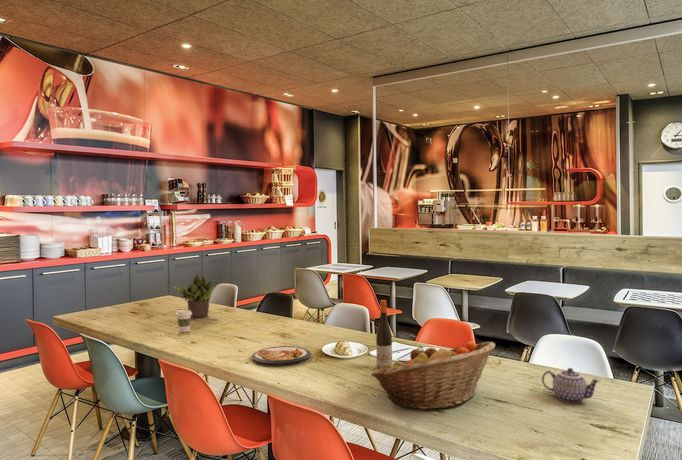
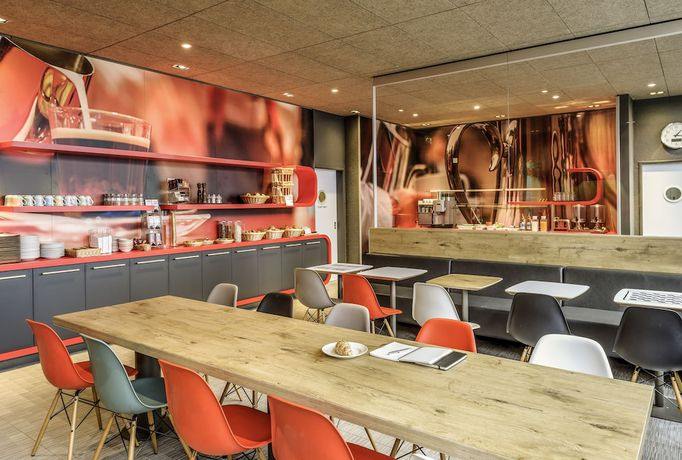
- teapot (570, 383)
- potted plant (192, 295)
- fruit basket (435, 368)
- coffee cup (184, 321)
- wine bottle (383, 333)
- dish (281, 353)
